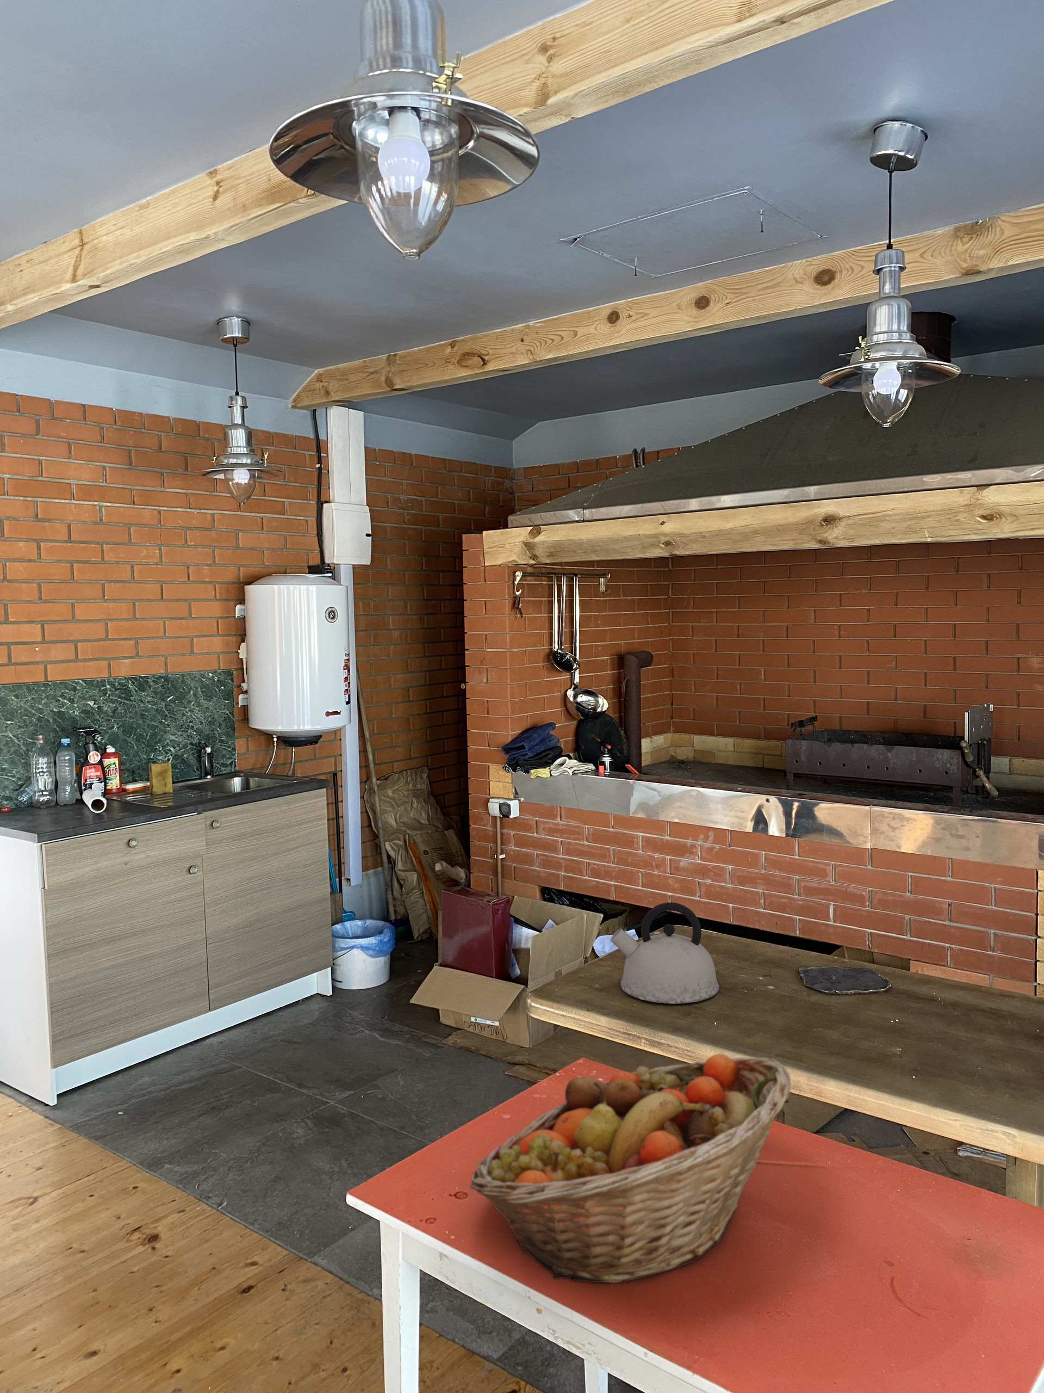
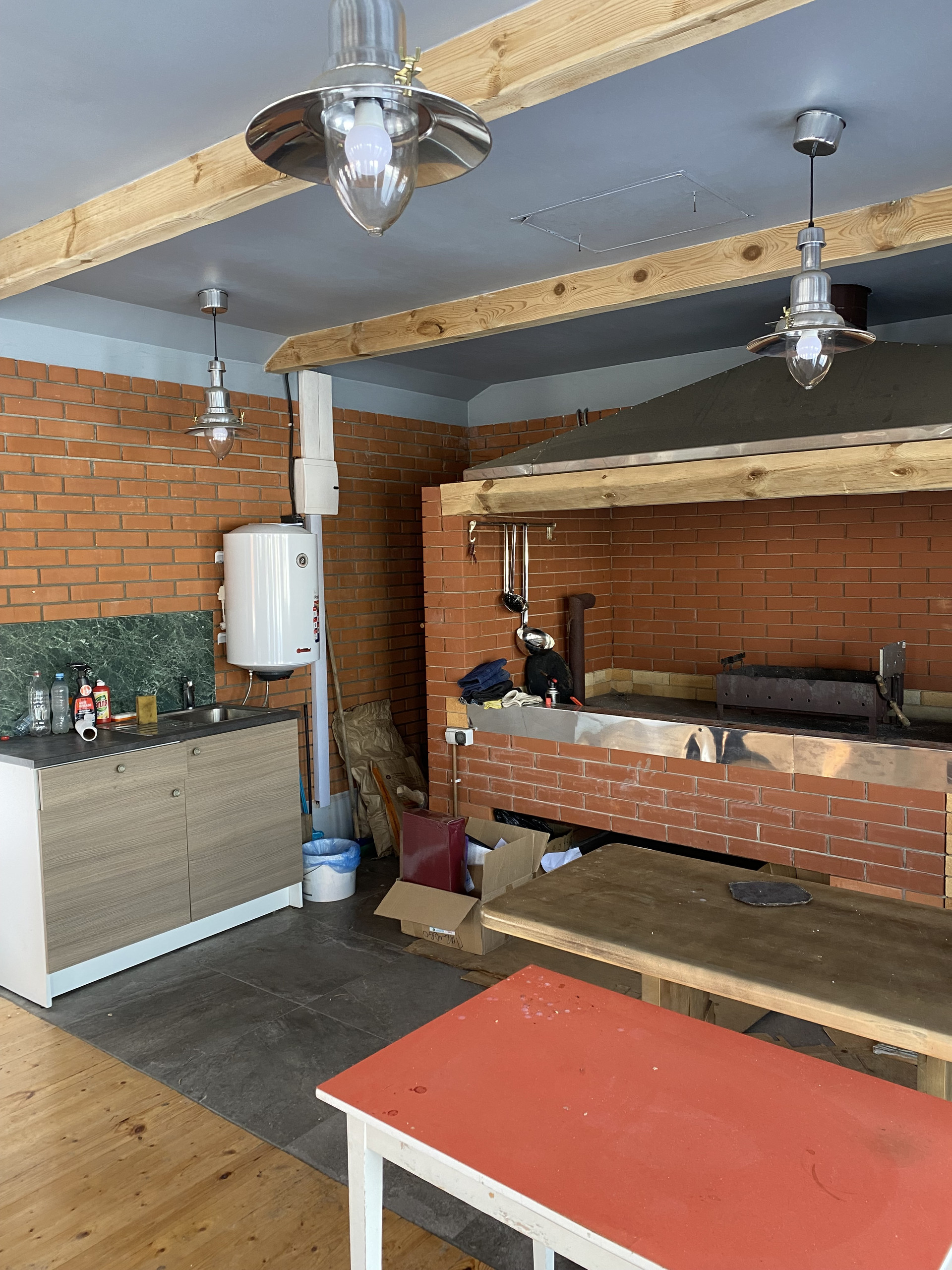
- fruit basket (637, 1147)
- kettle (663, 944)
